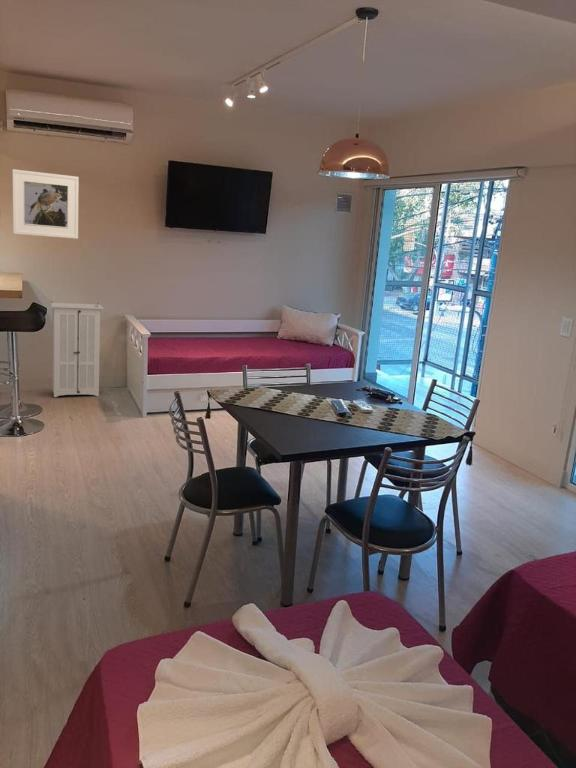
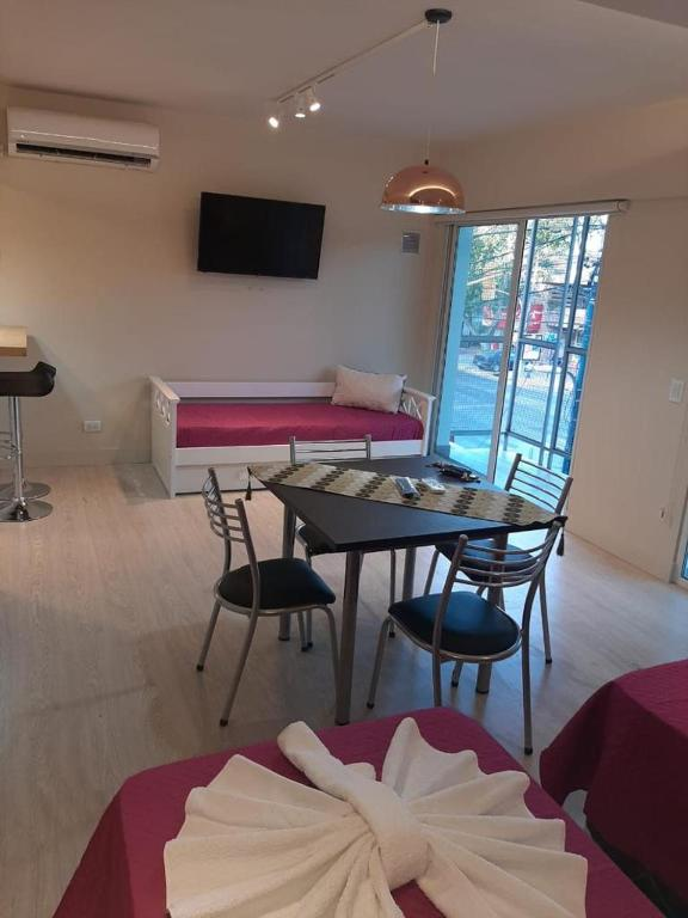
- storage cabinet (76, 349)
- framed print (46, 205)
